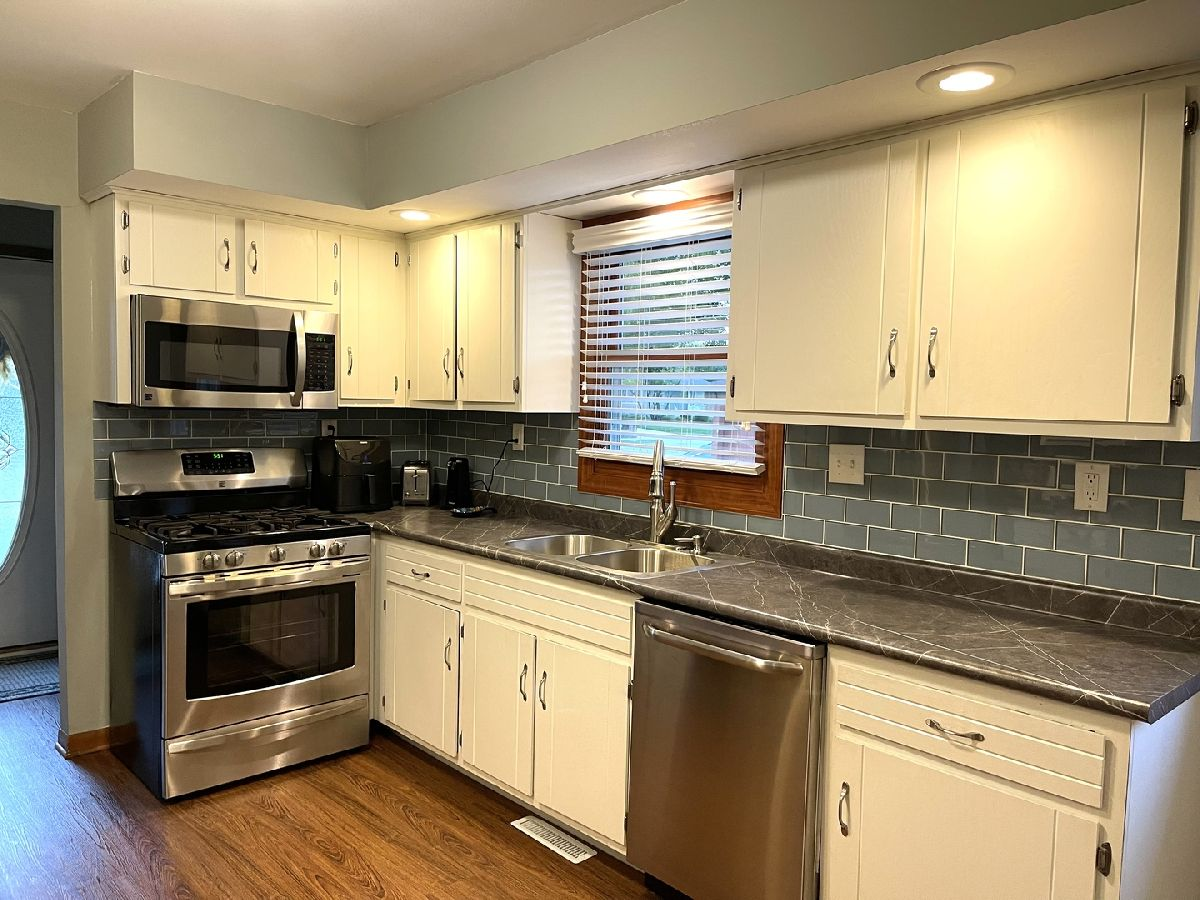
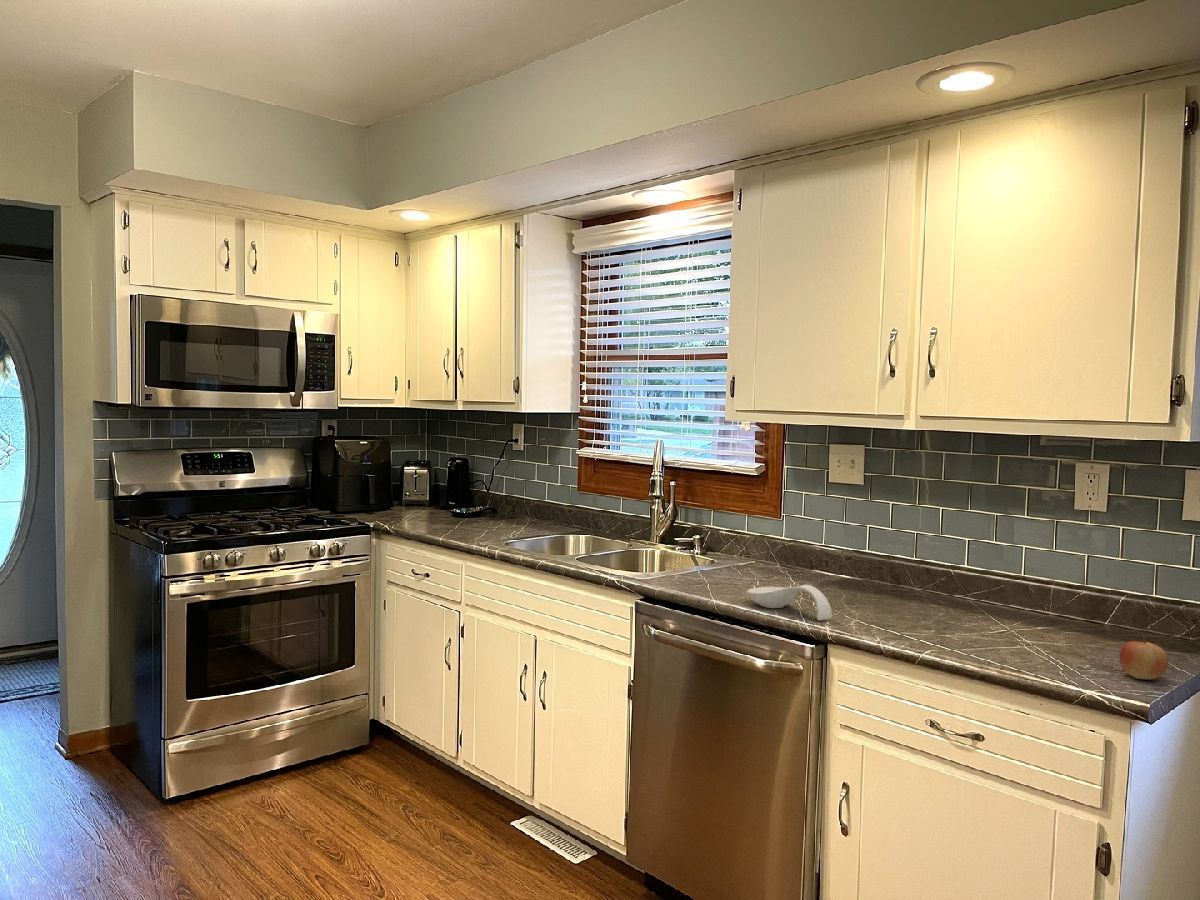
+ apple (1143, 657)
+ spoon rest (789, 595)
